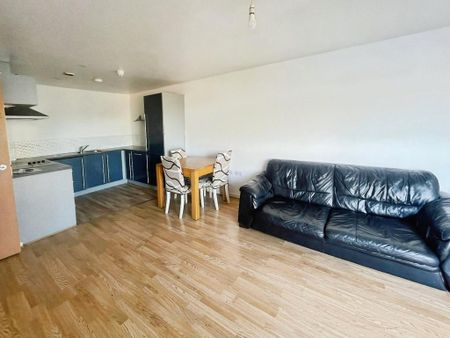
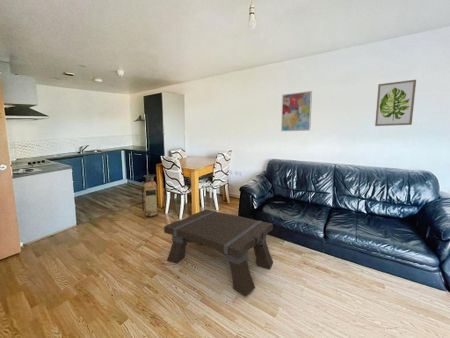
+ wall art (295, 112)
+ fire extinguisher (149, 195)
+ wall art (394, 104)
+ coffee table (219, 243)
